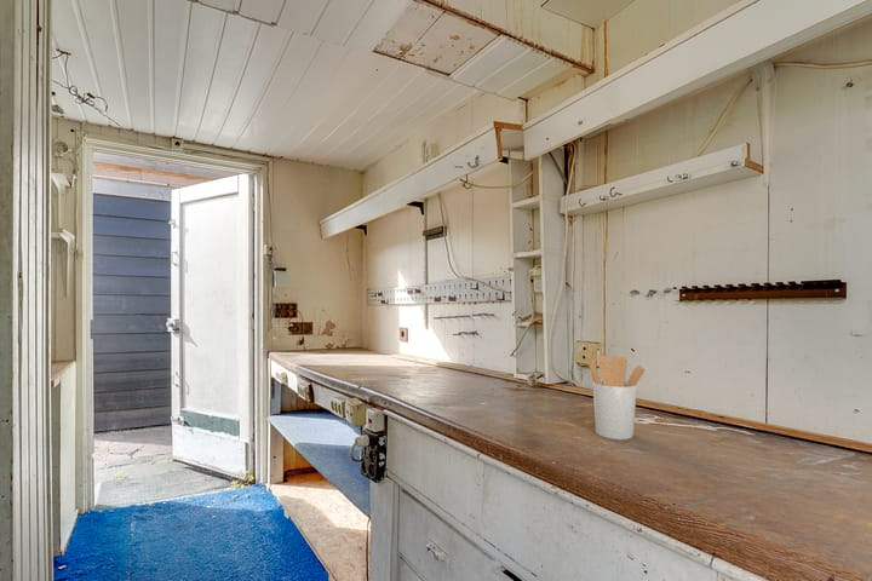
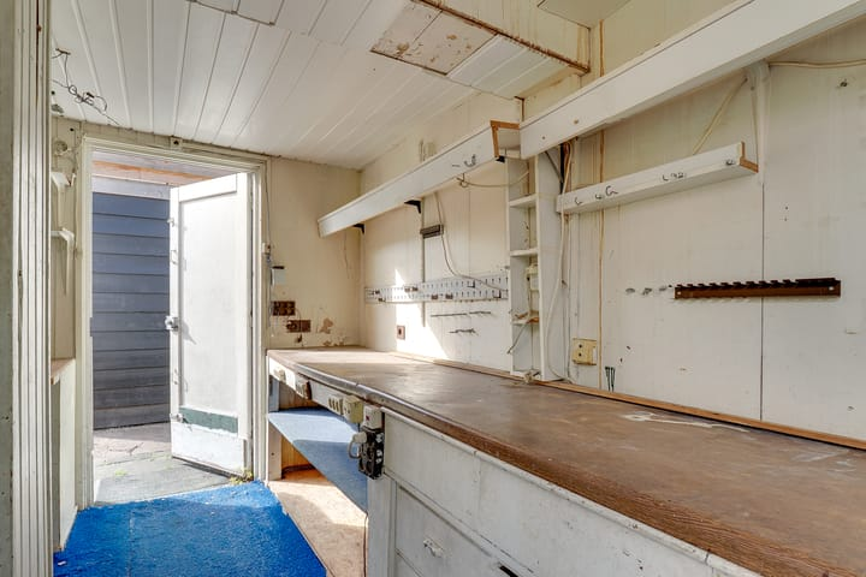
- utensil holder (613, 393)
